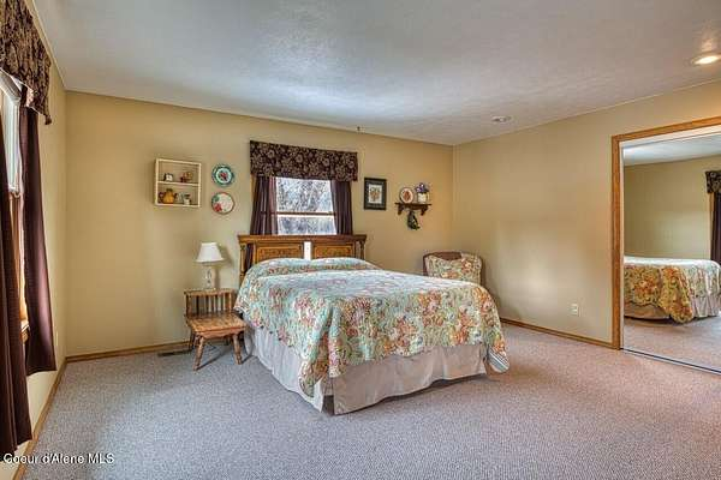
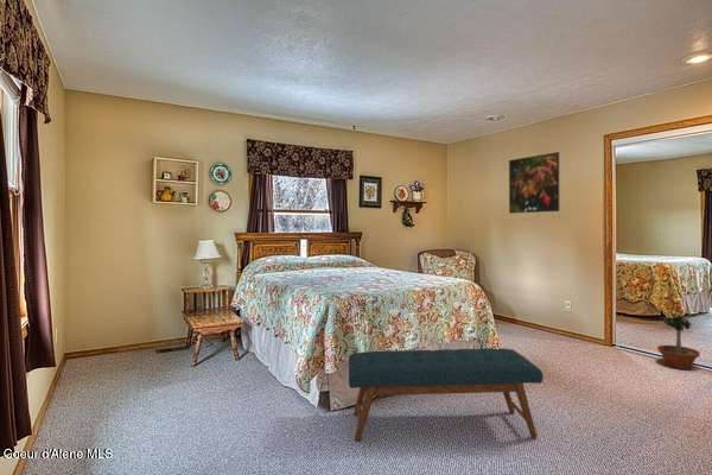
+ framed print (533, 184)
+ potted tree (678, 337)
+ bench (439, 391)
